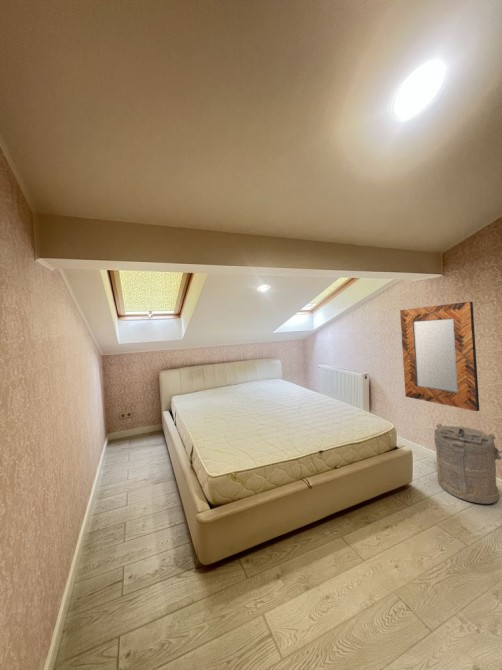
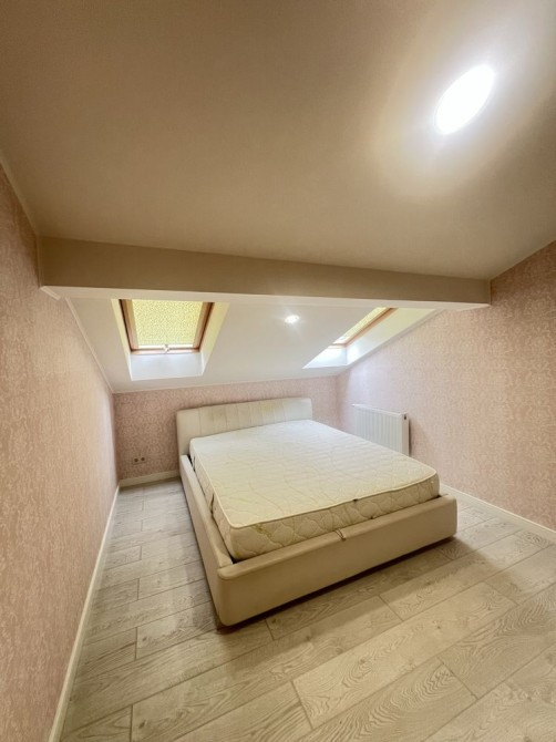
- laundry hamper (462, 457)
- home mirror (435, 354)
